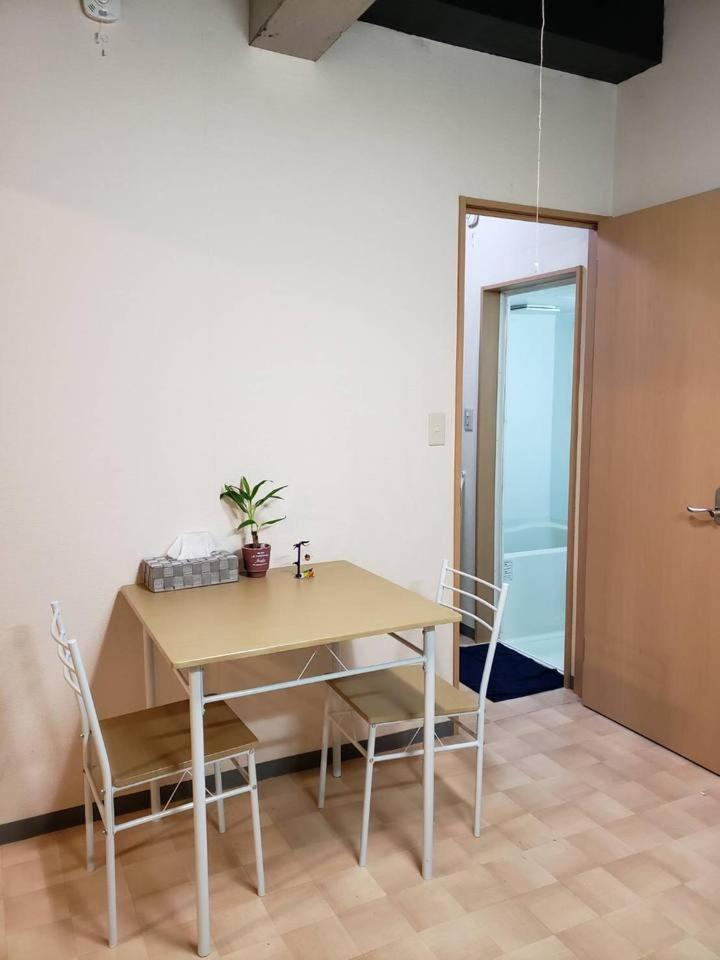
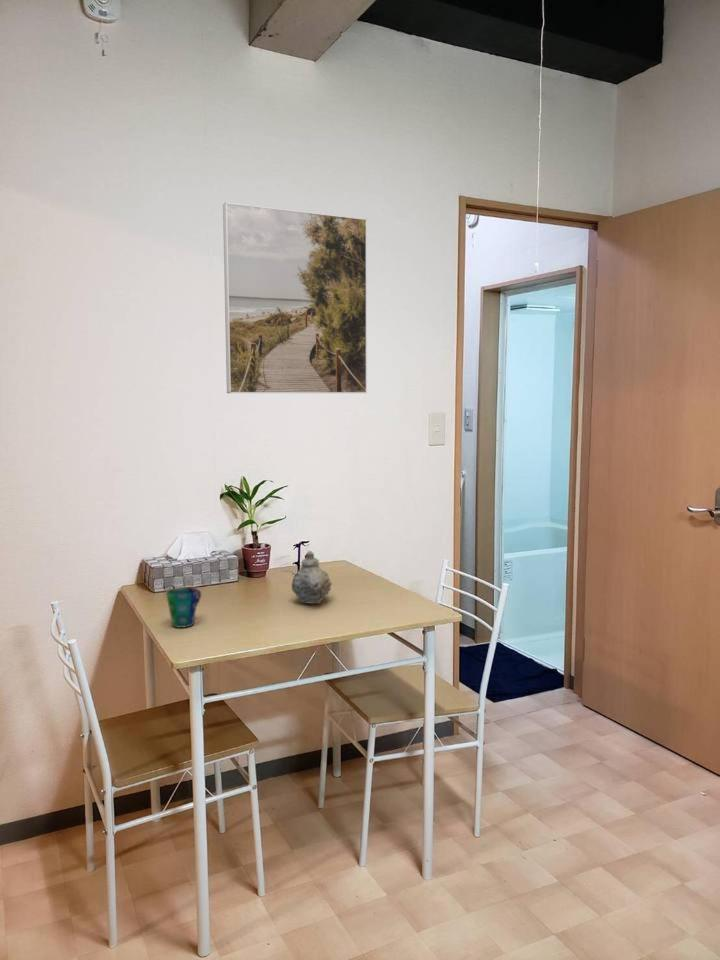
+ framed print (298, 303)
+ cup (186, 606)
+ teapot (311, 576)
